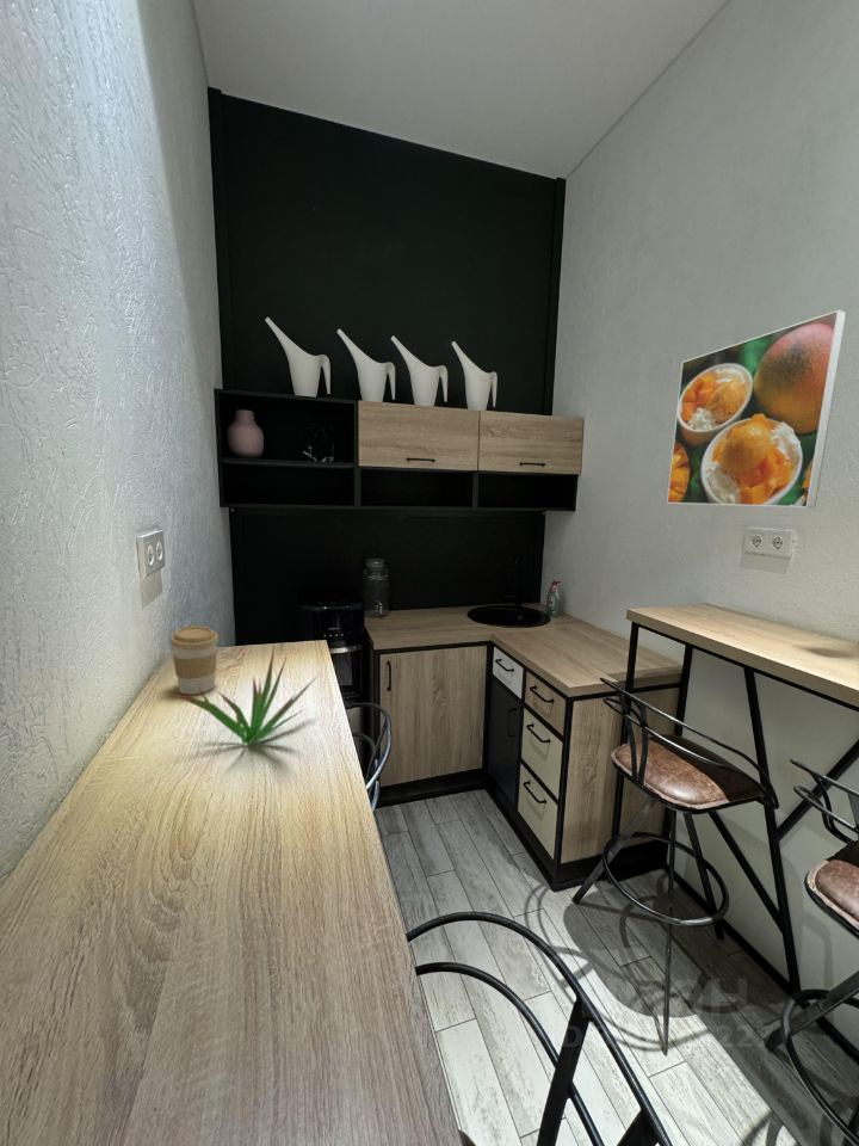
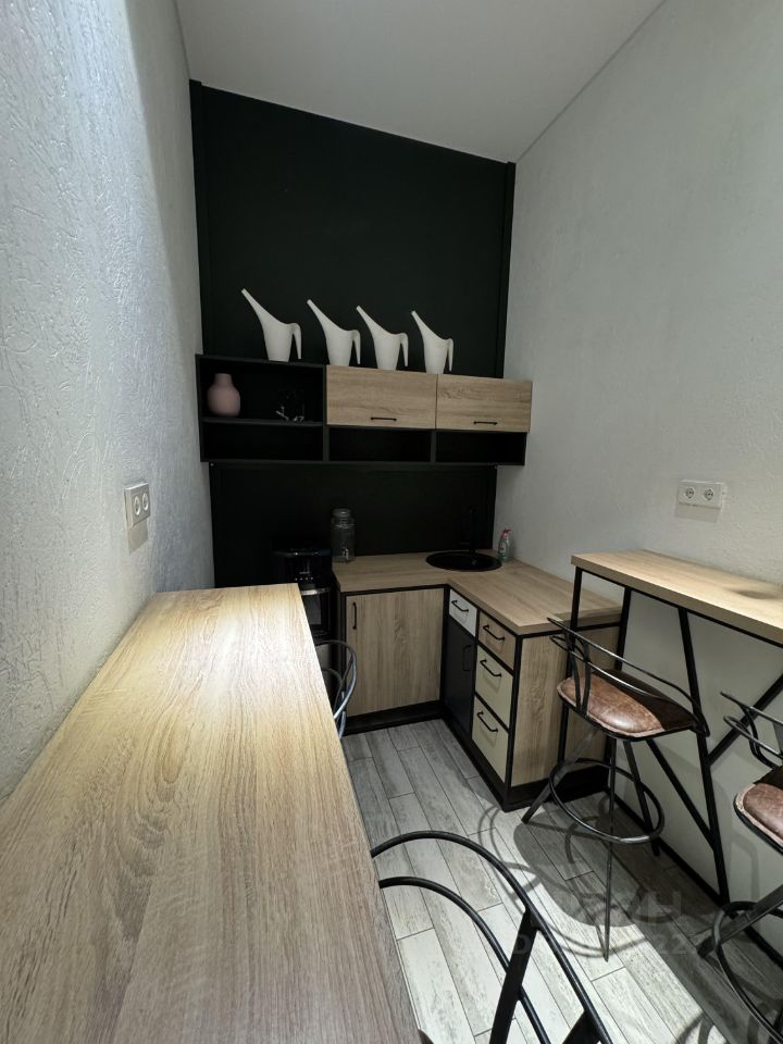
- coffee cup (196, 659)
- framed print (740, 425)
- succulent plant (272, 691)
